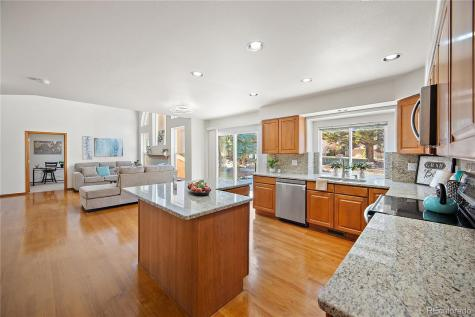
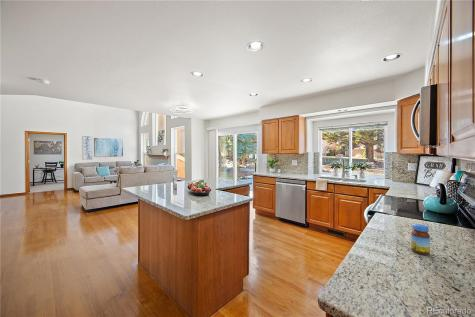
+ jar (420, 238)
